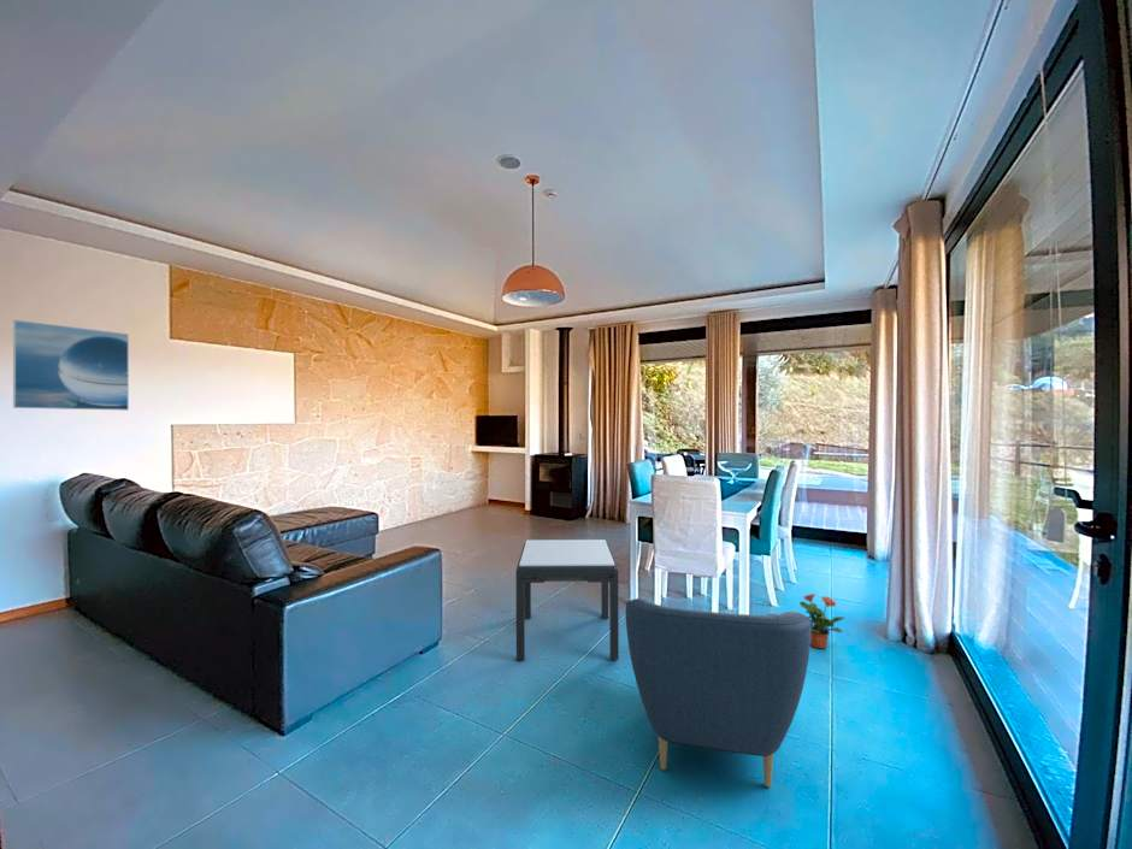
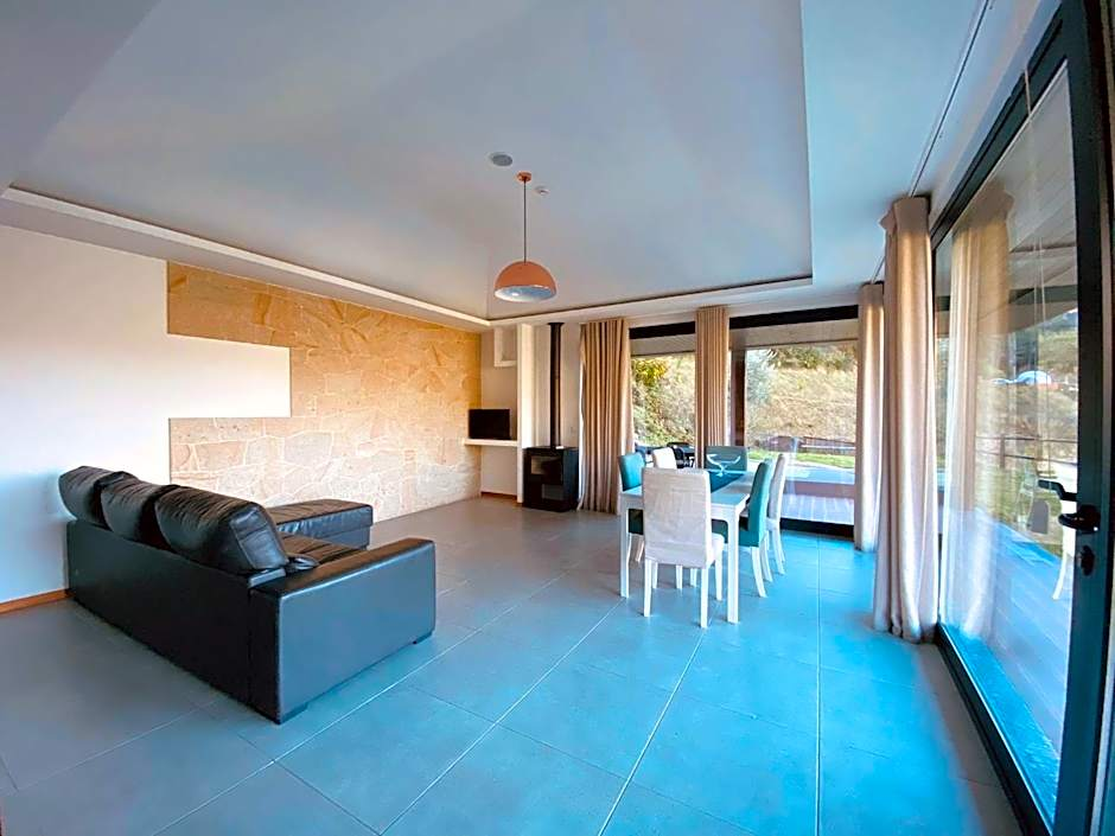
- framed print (75, 367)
- side table (566, 580)
- potted plant (818, 619)
- armchair (709, 659)
